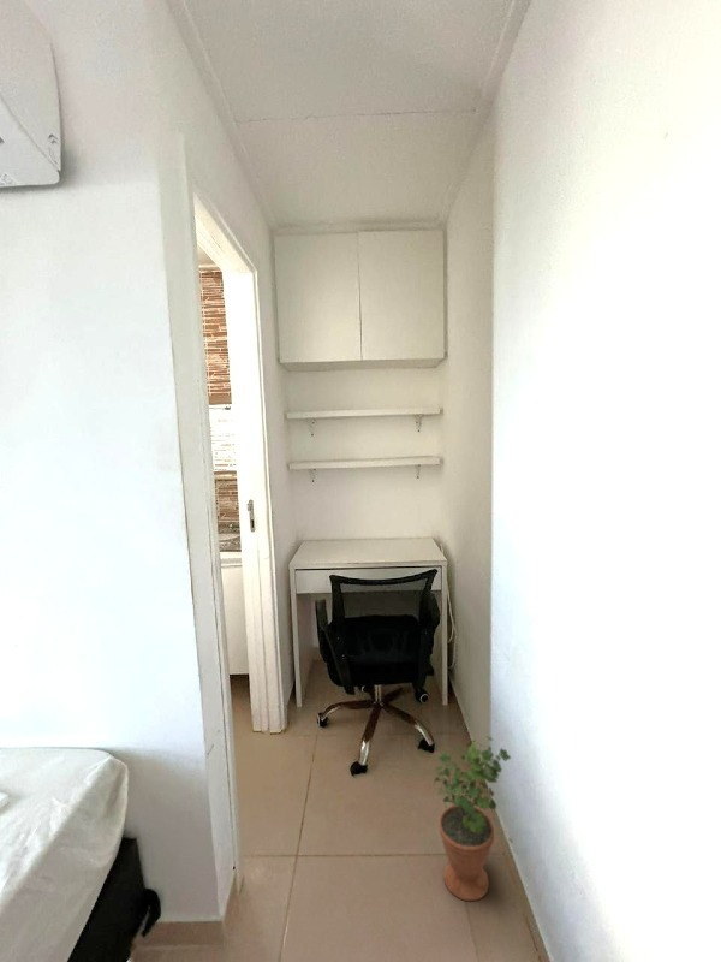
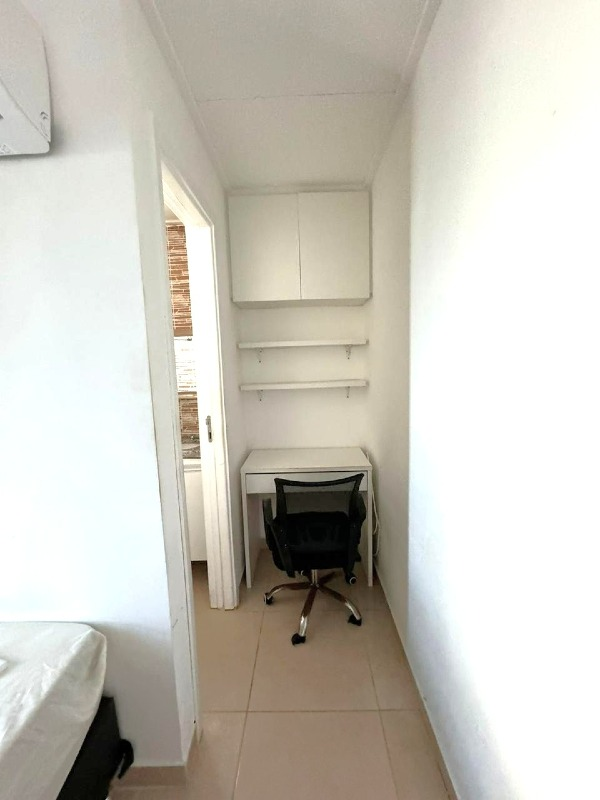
- potted plant (470, 806)
